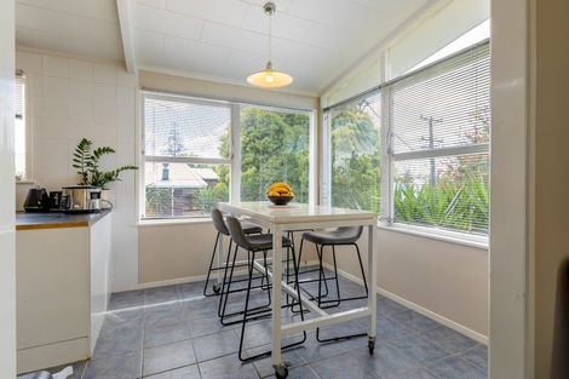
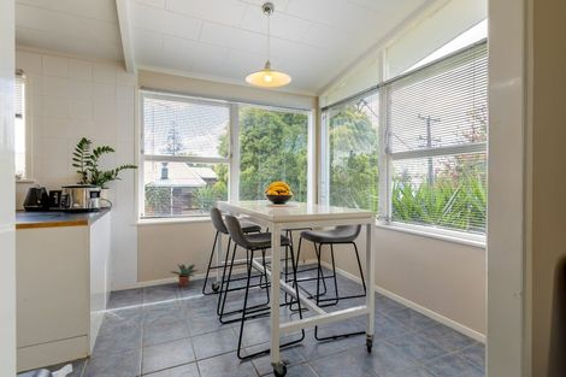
+ potted plant (184, 273)
